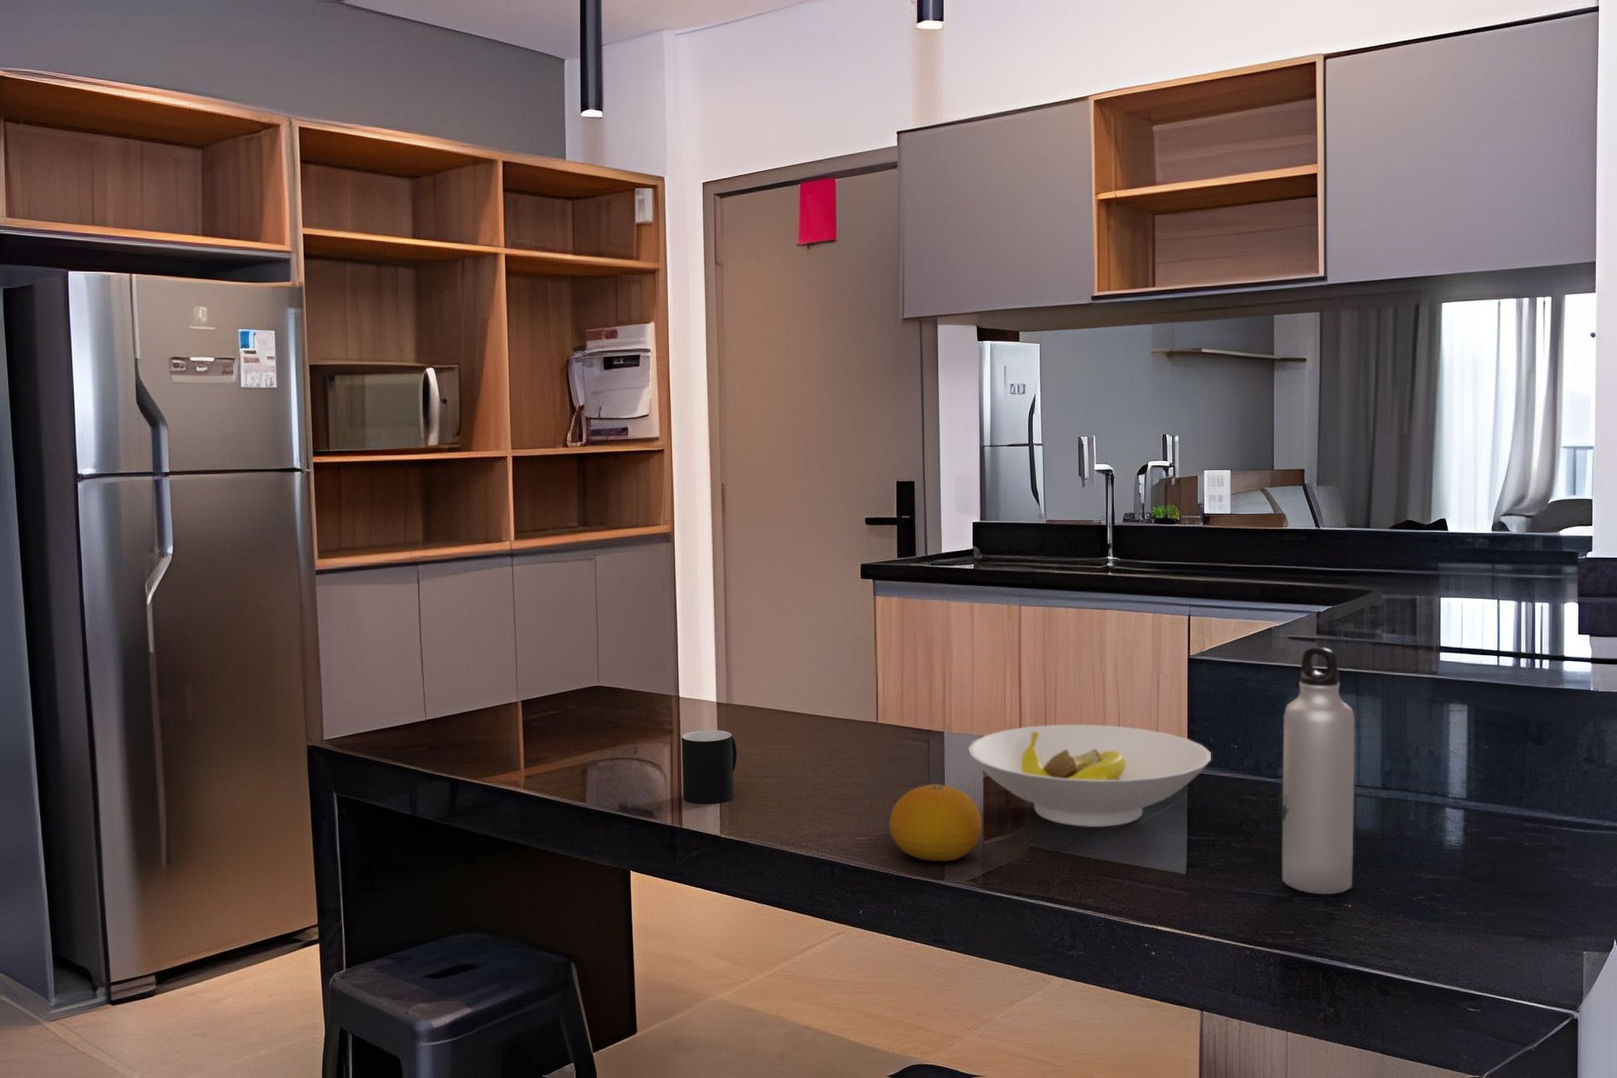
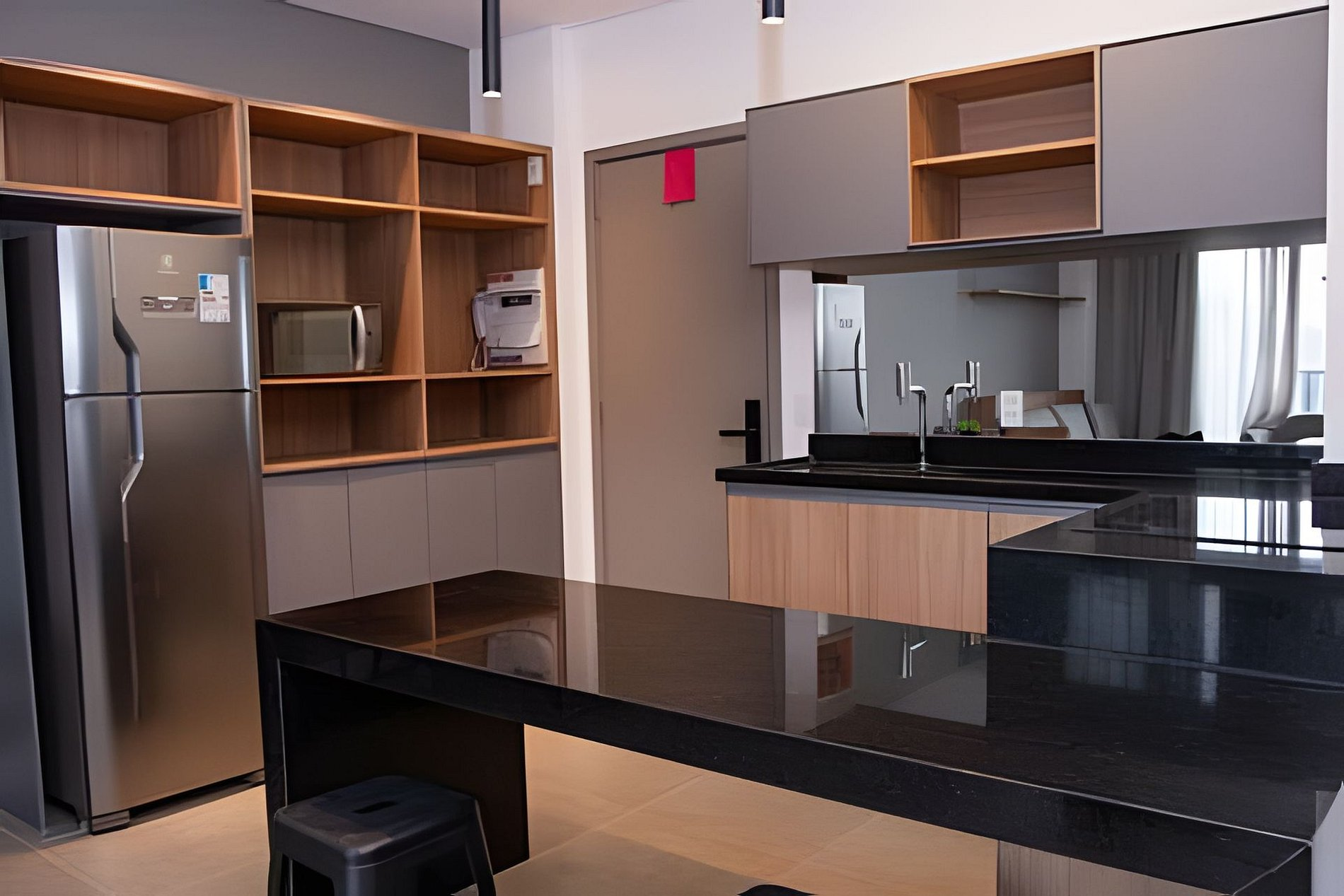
- fruit (935, 821)
- bowl (1088, 776)
- water bottle (1319, 766)
- cup (715, 764)
